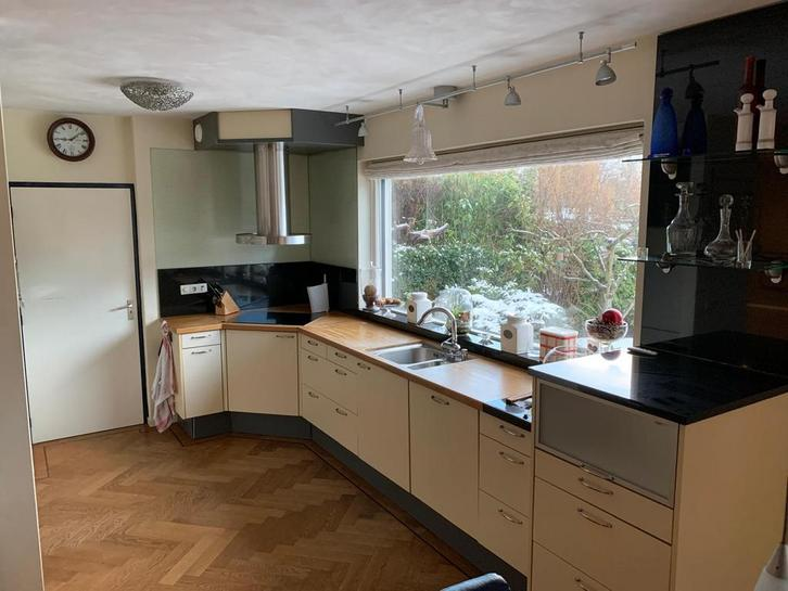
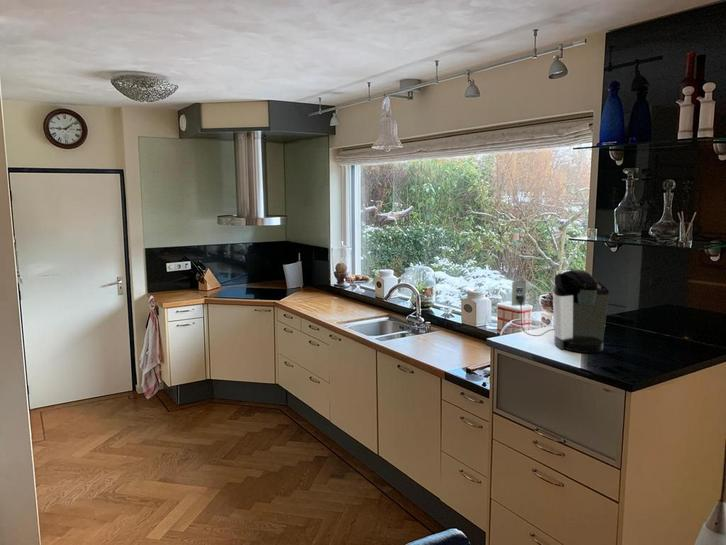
+ coffee maker (564, 308)
